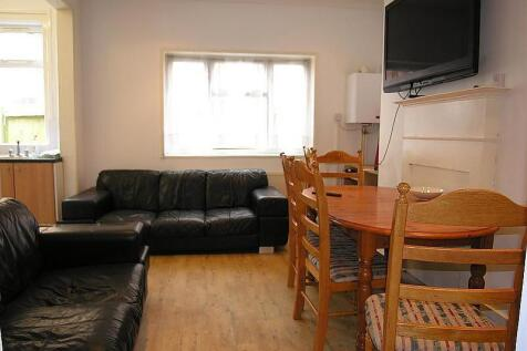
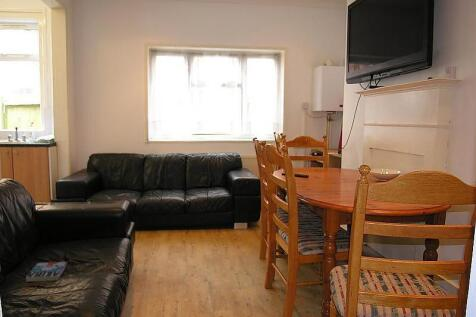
+ book (47, 271)
